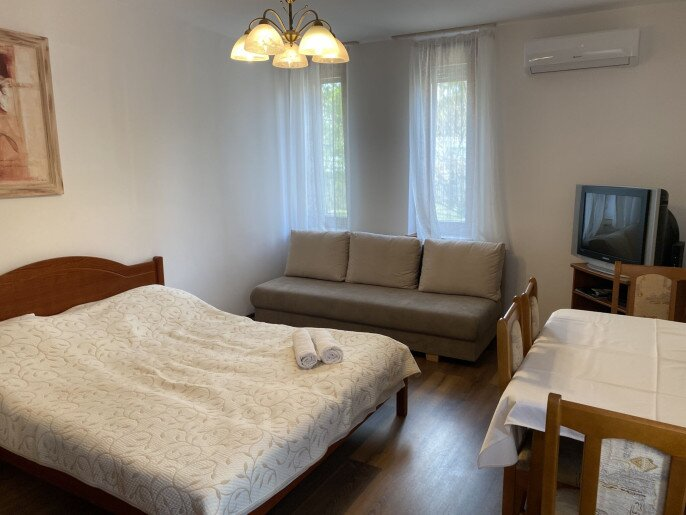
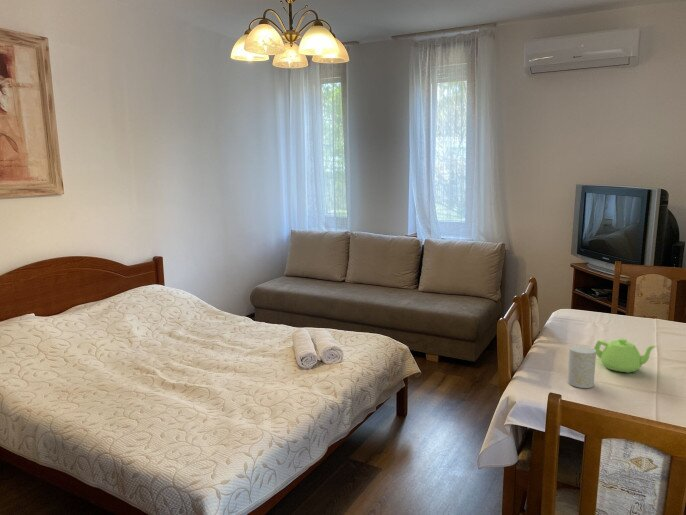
+ teapot (623, 354)
+ cup (581, 366)
